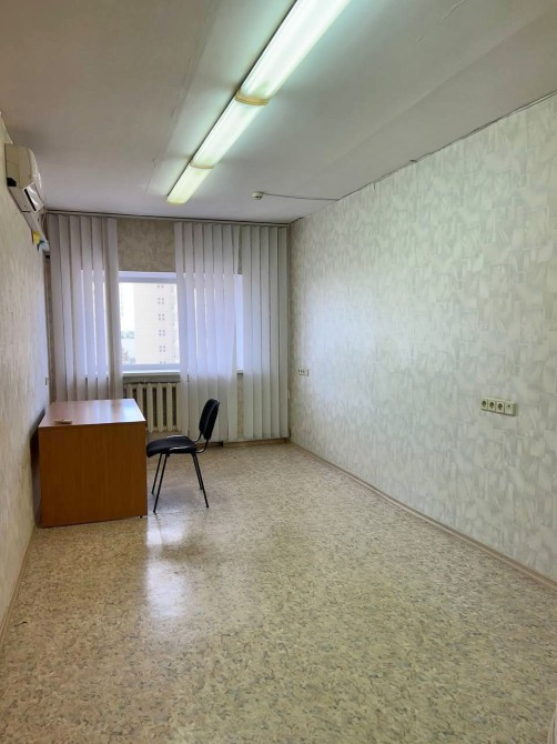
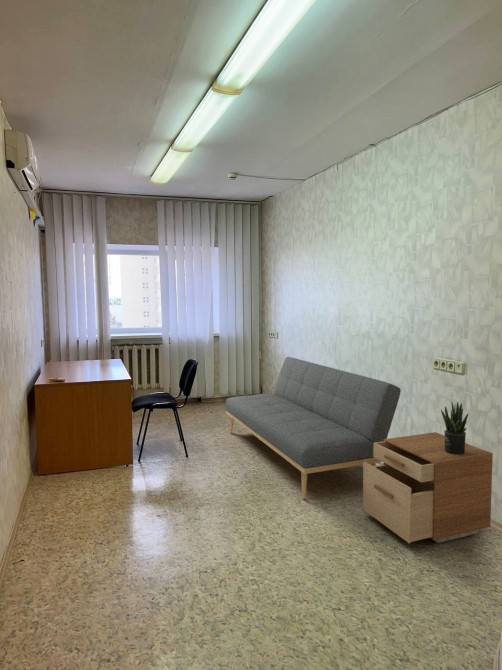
+ sofa (297, 411)
+ potted plant (453, 426)
+ filing cabinet (423, 486)
